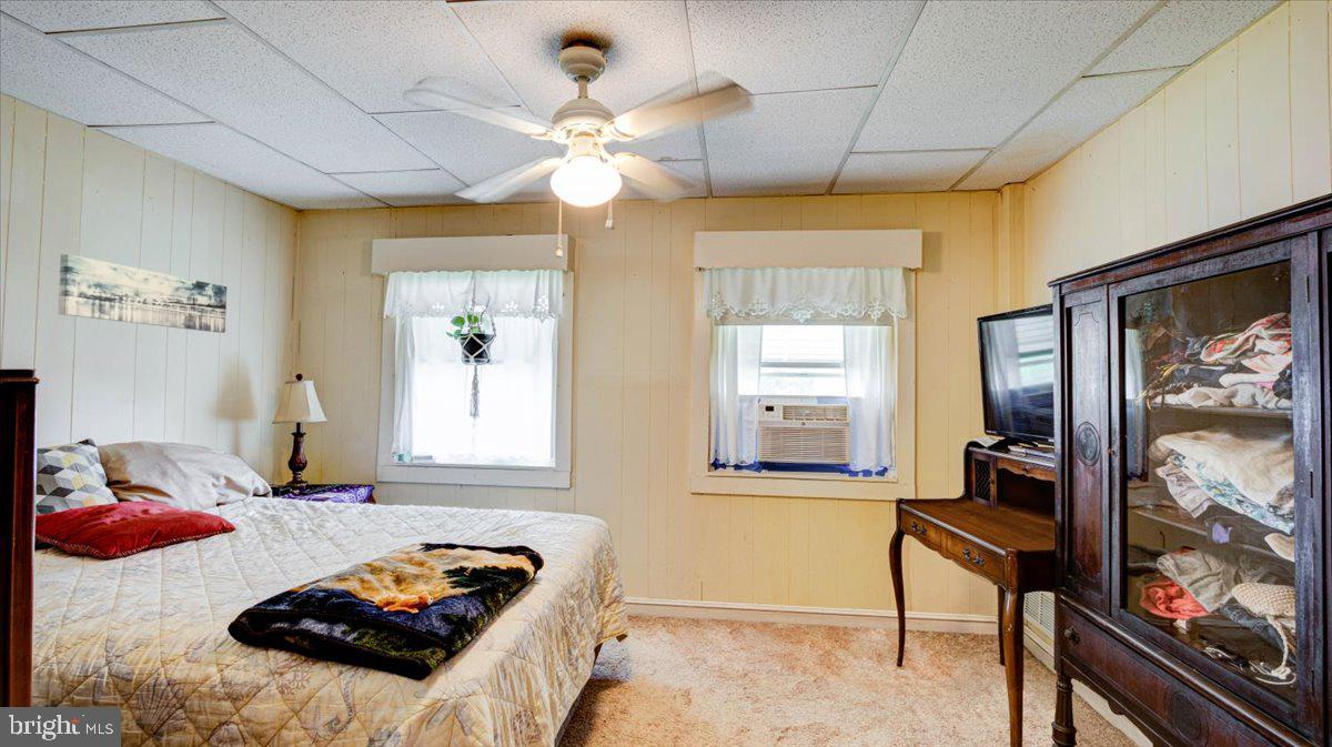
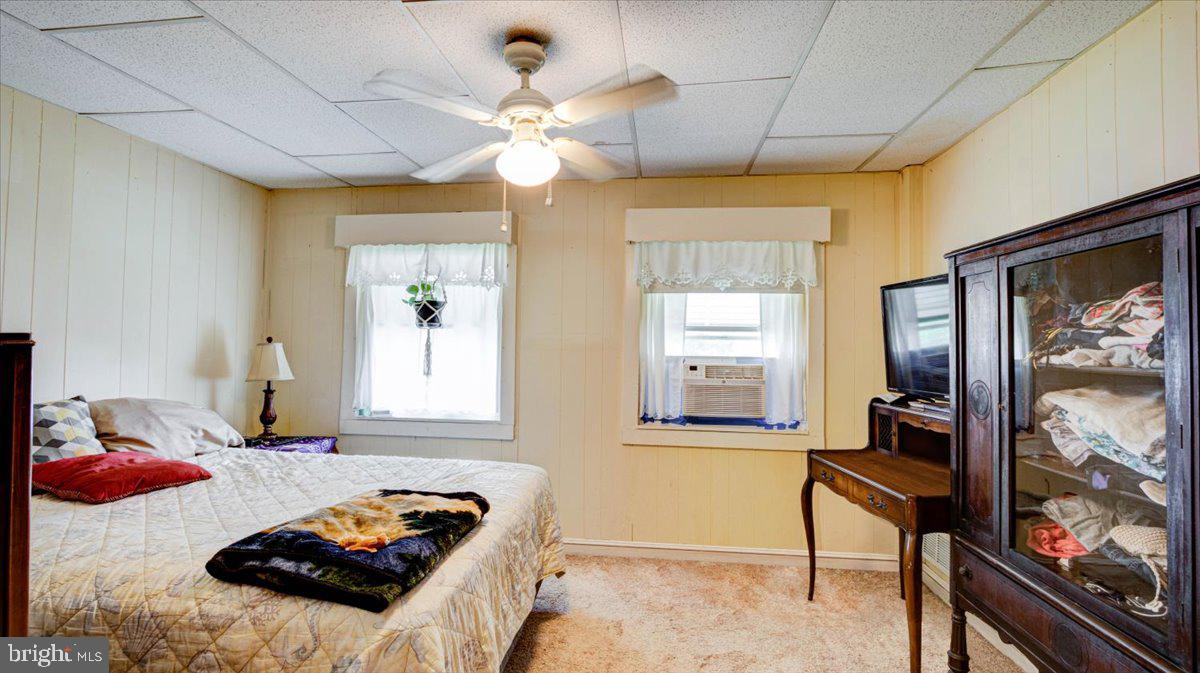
- wall art (153, 299)
